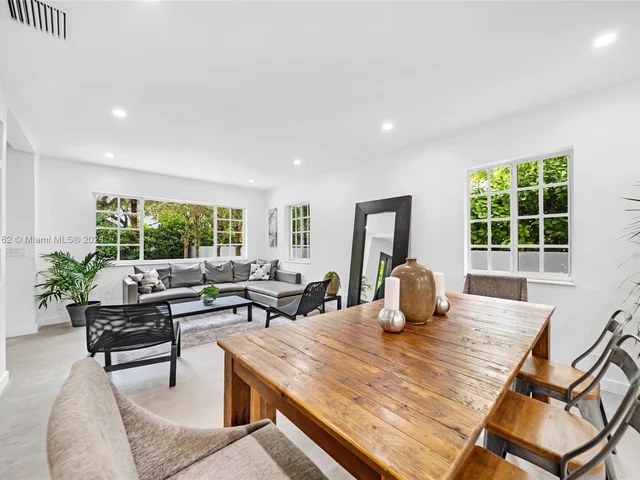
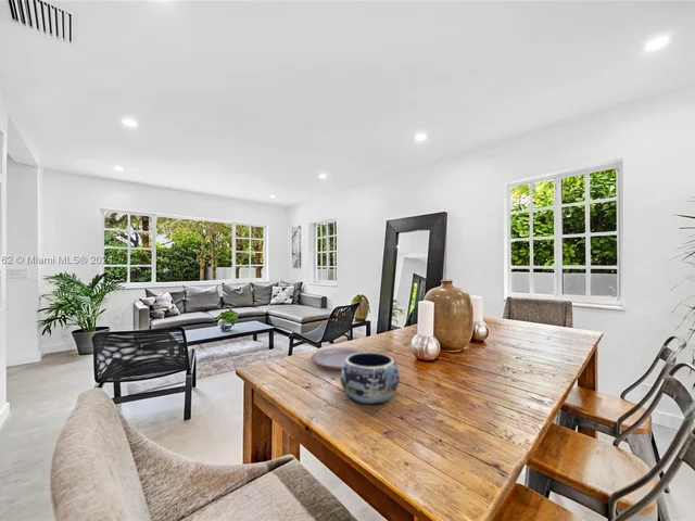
+ plate (342, 358)
+ decorative bowl (369, 376)
